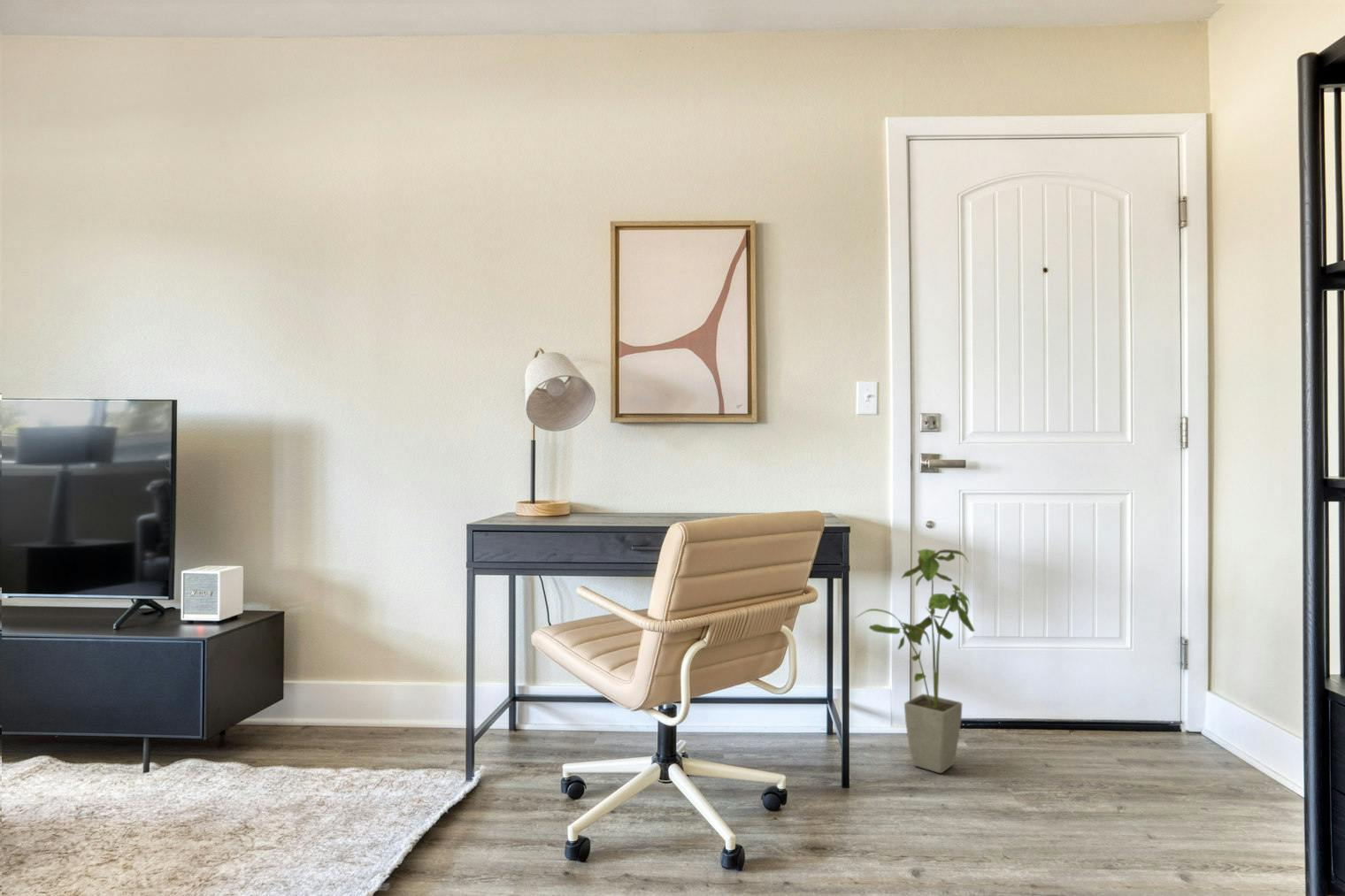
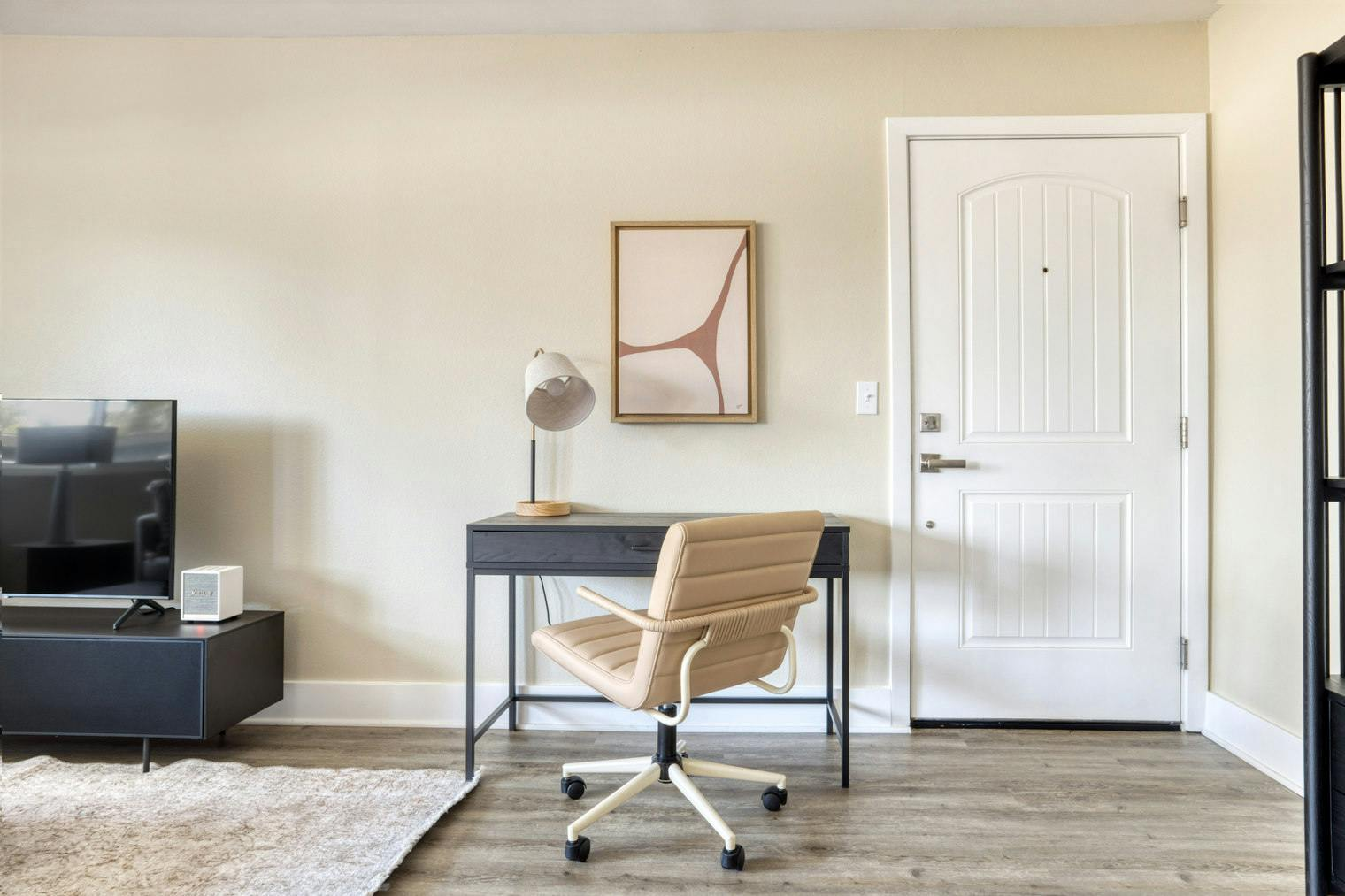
- house plant (920, 652)
